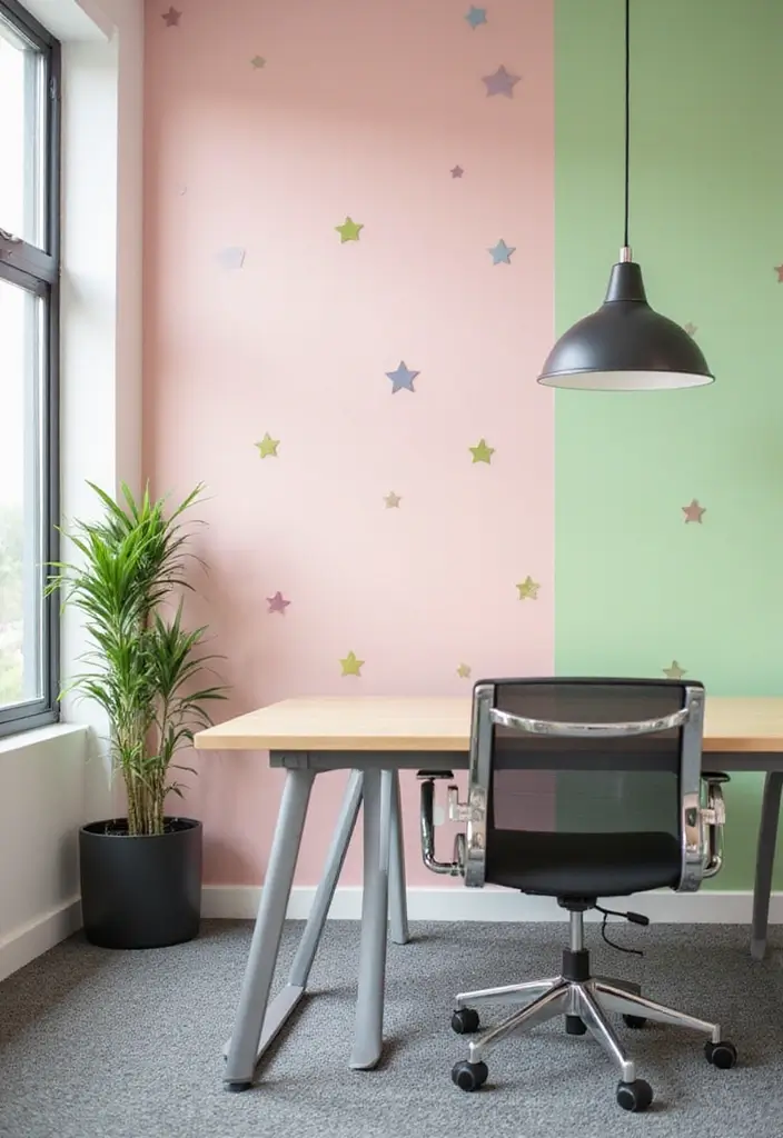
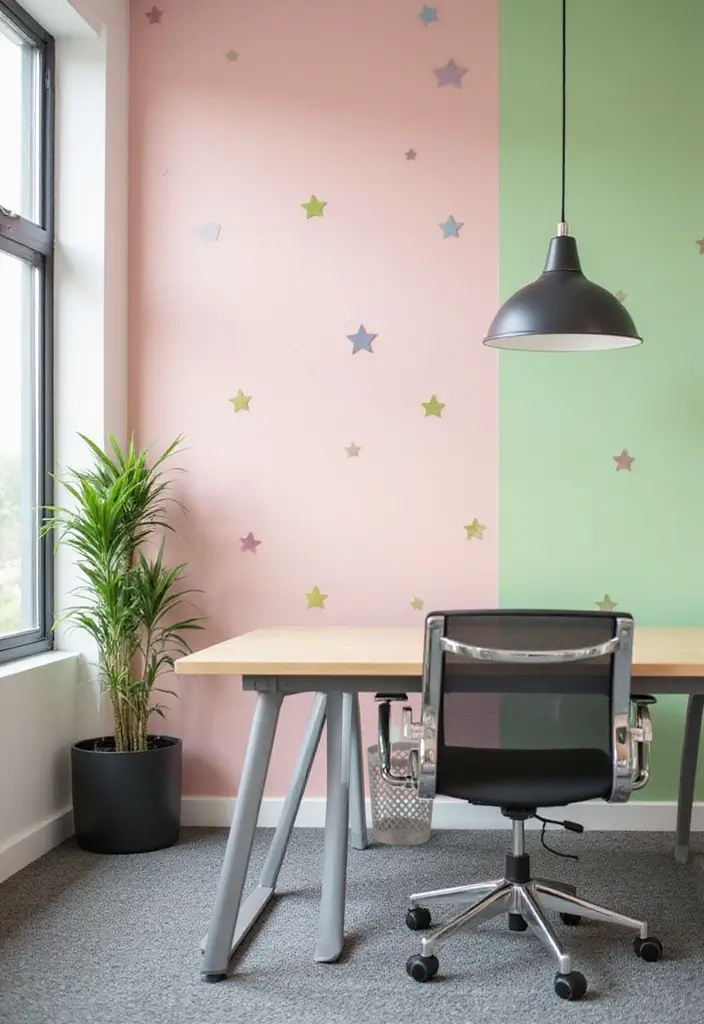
+ wastebasket (401, 793)
